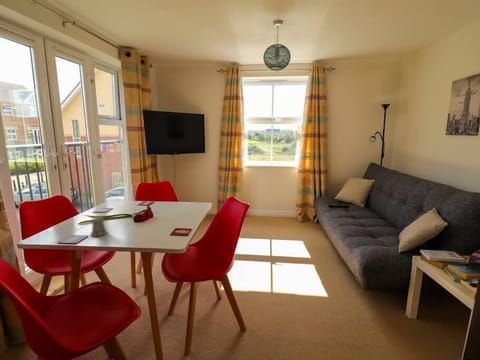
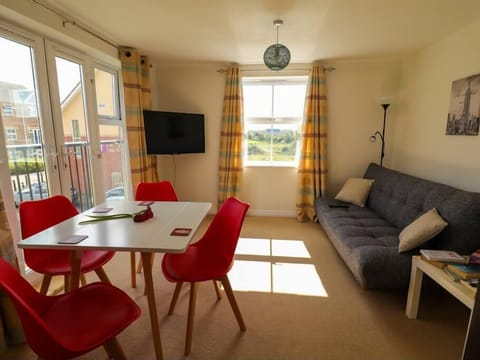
- pepper shaker (96, 225)
